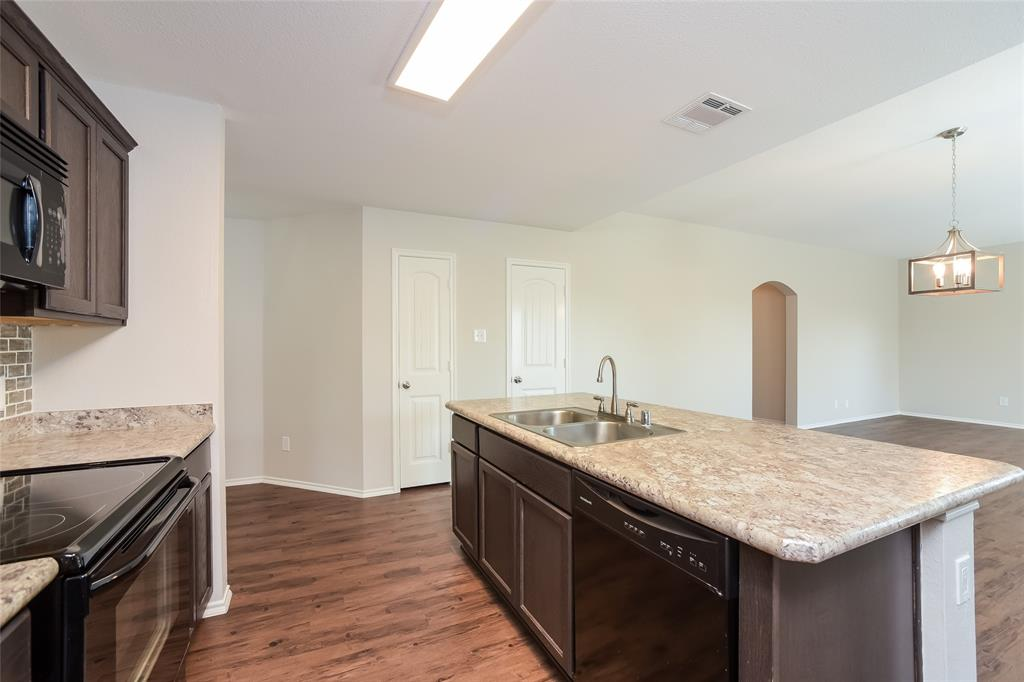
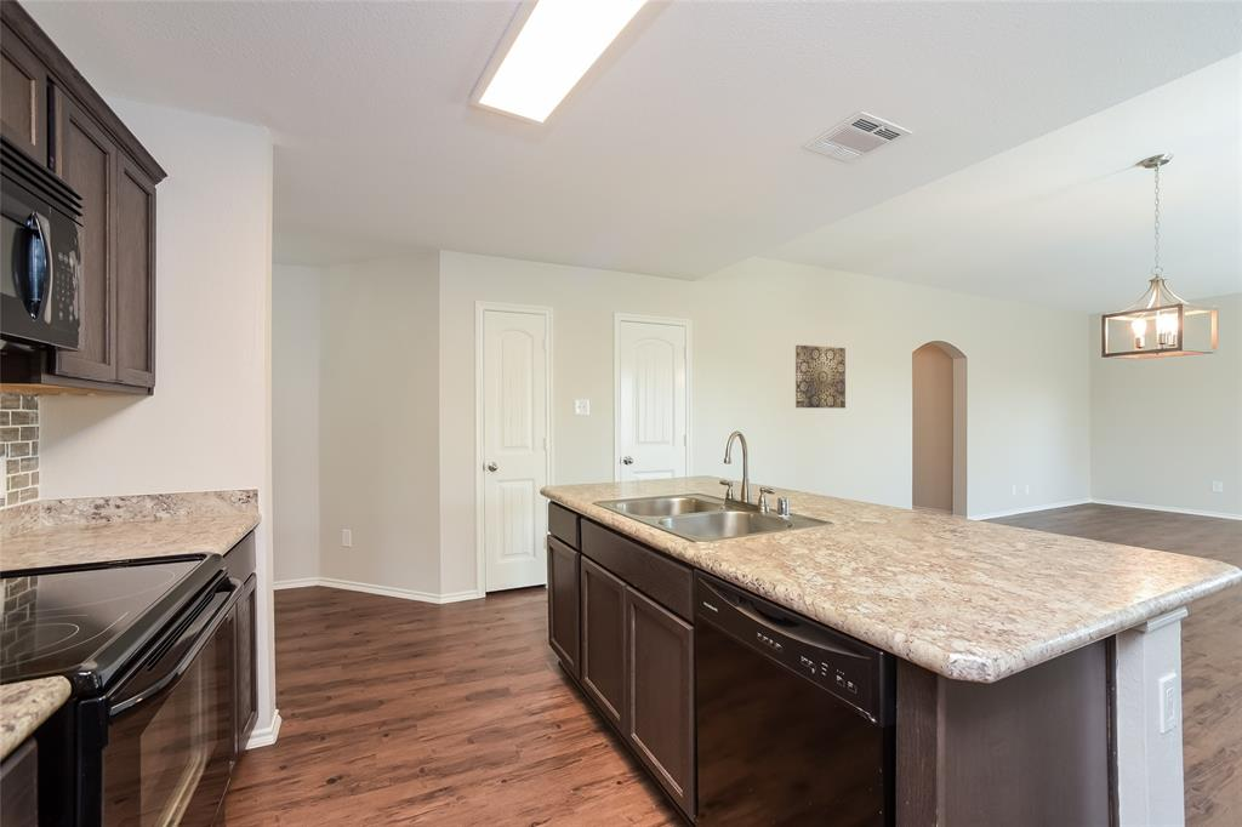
+ wall art (820, 377)
